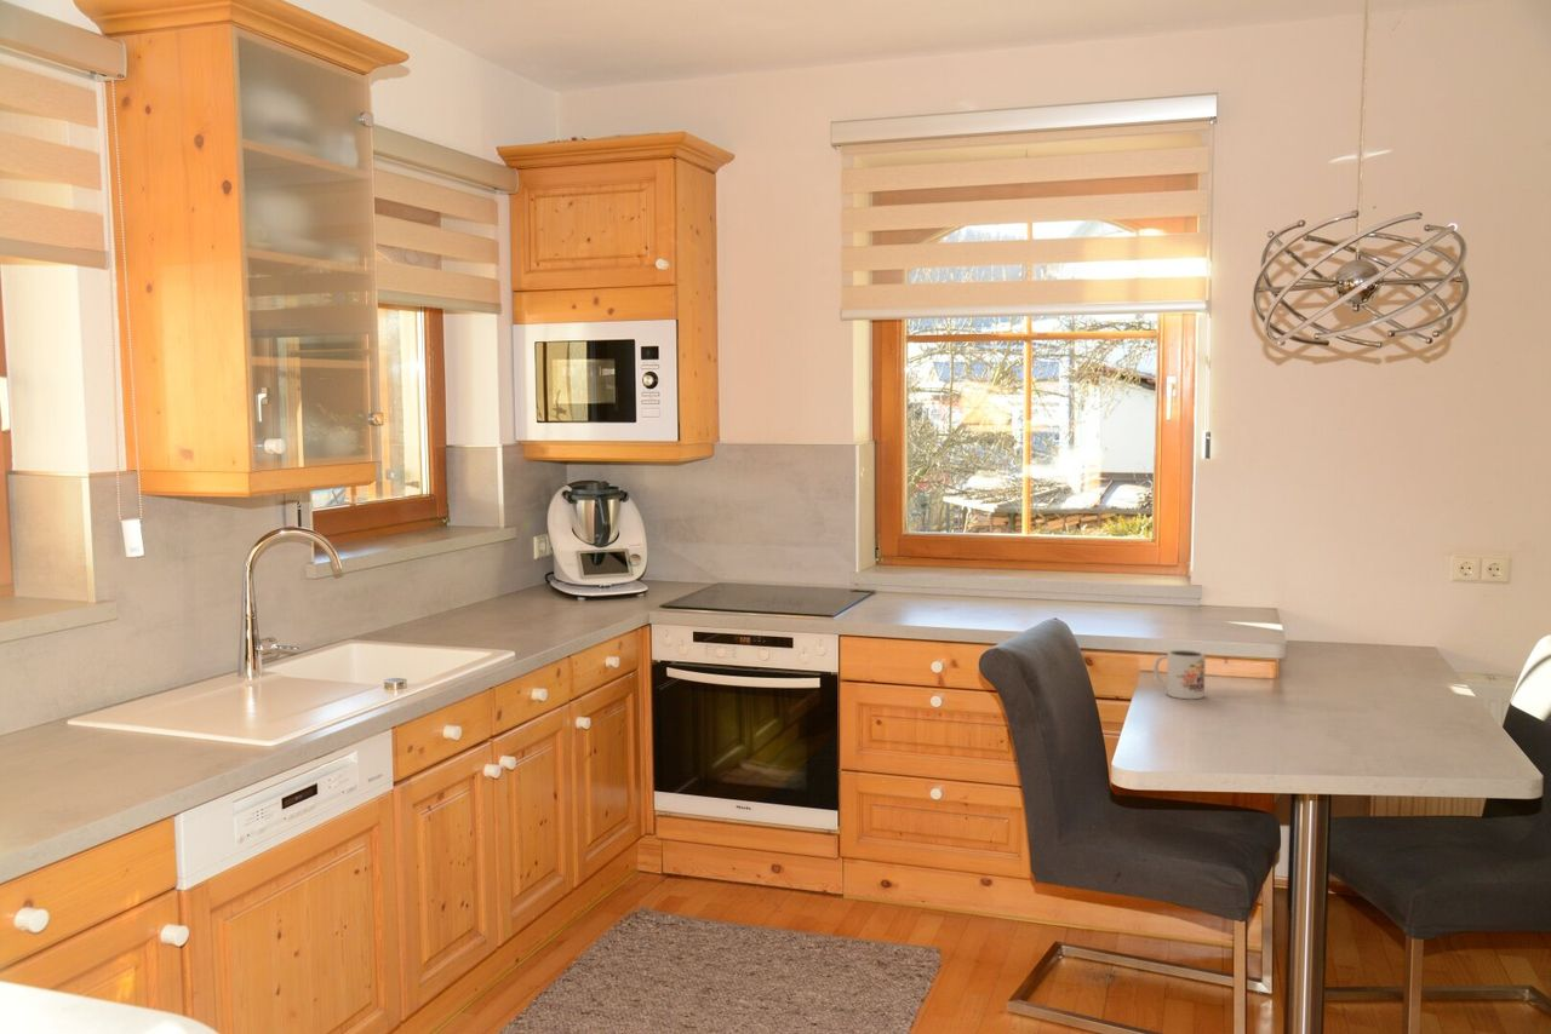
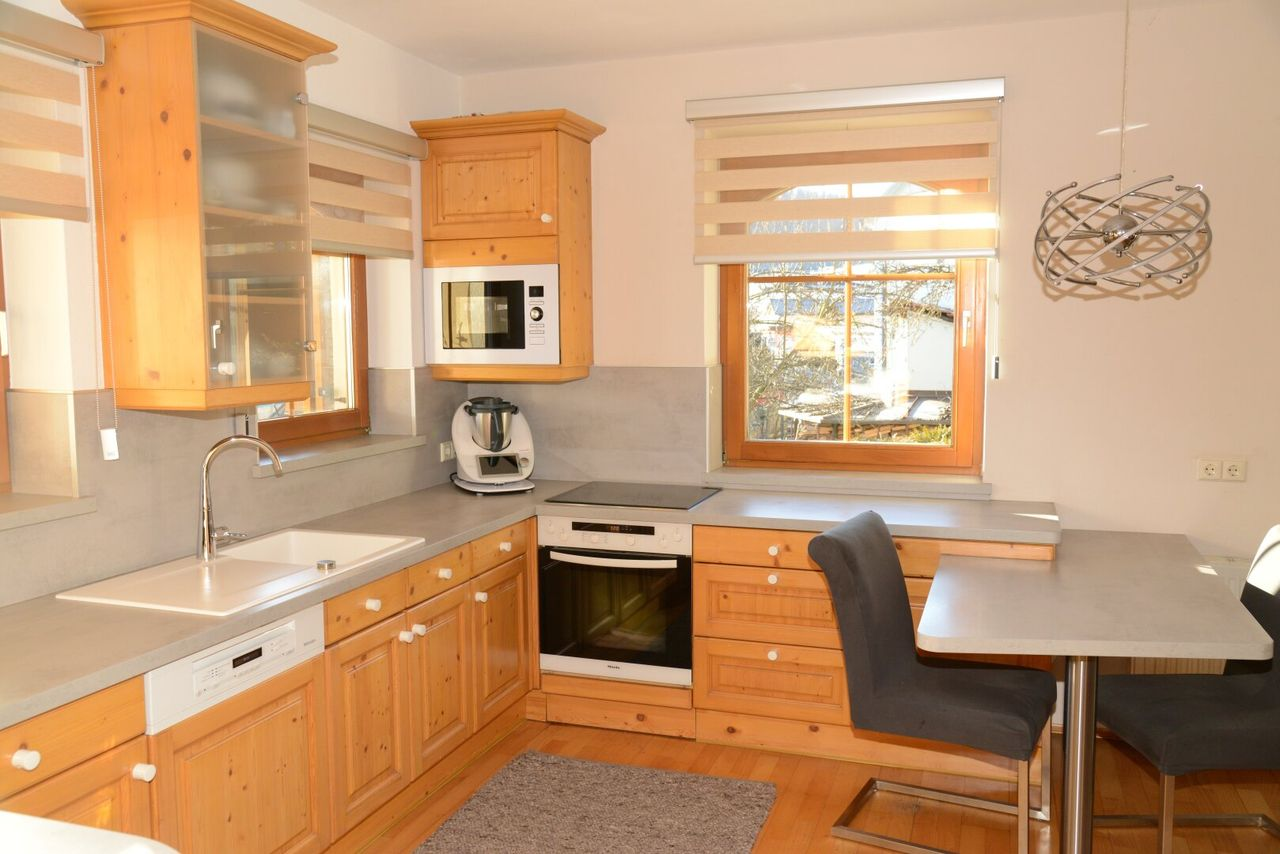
- mug (1178, 672)
